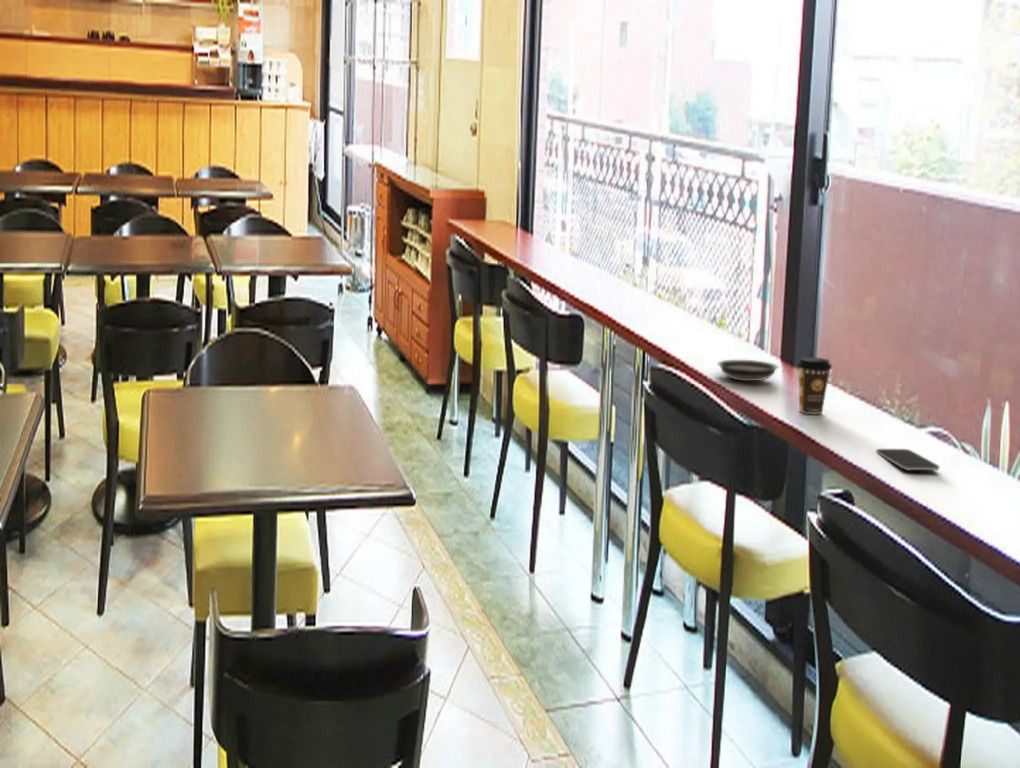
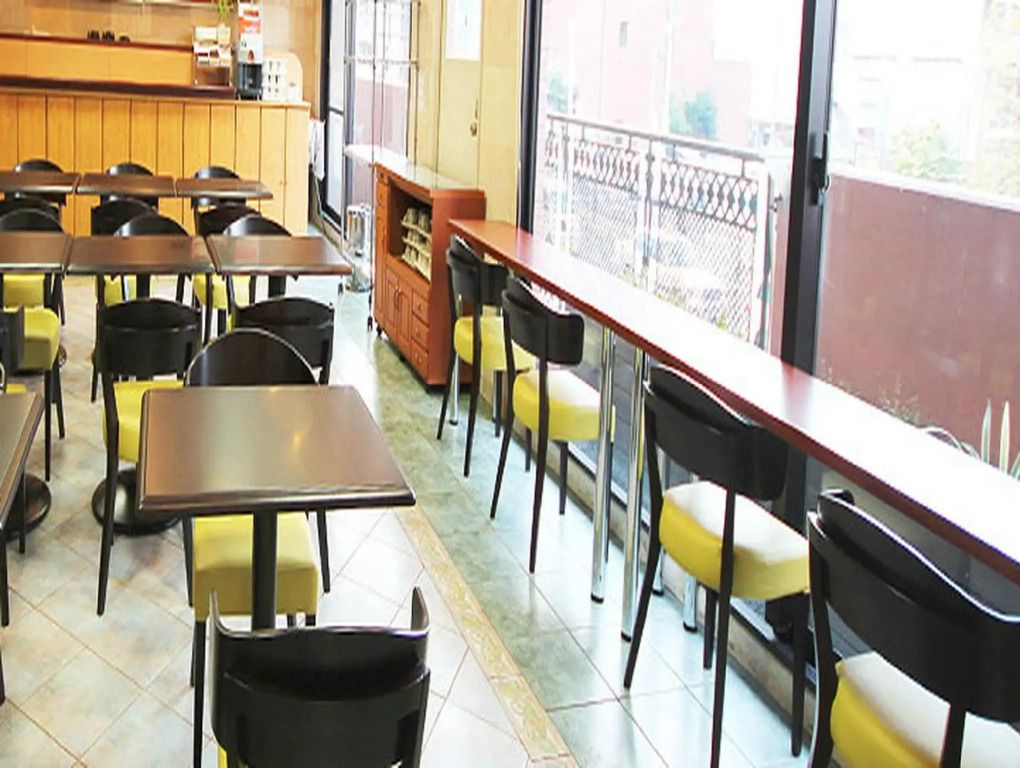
- coffee cup (812, 385)
- smartphone (906, 459)
- saucer (747, 371)
